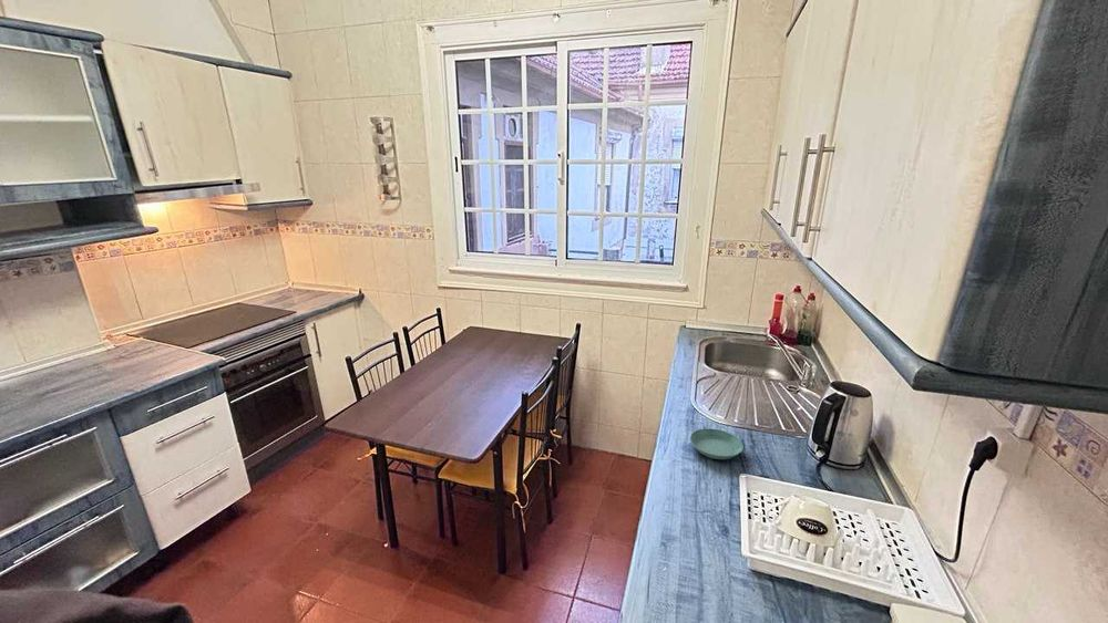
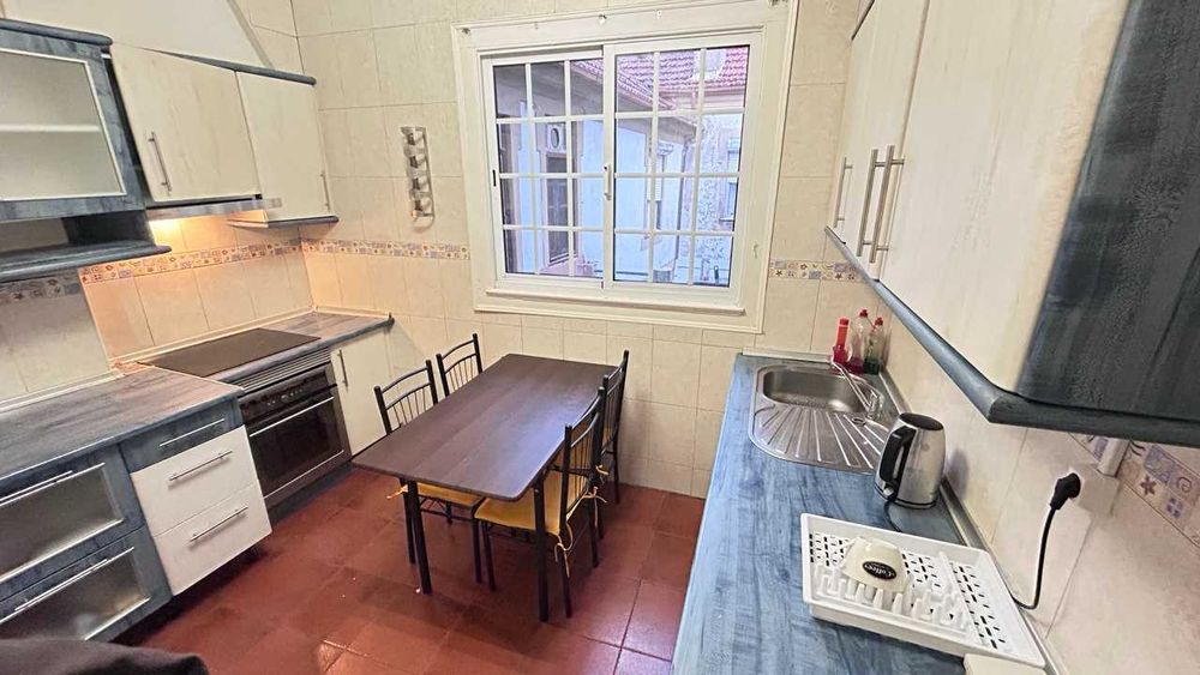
- saucer (715, 445)
